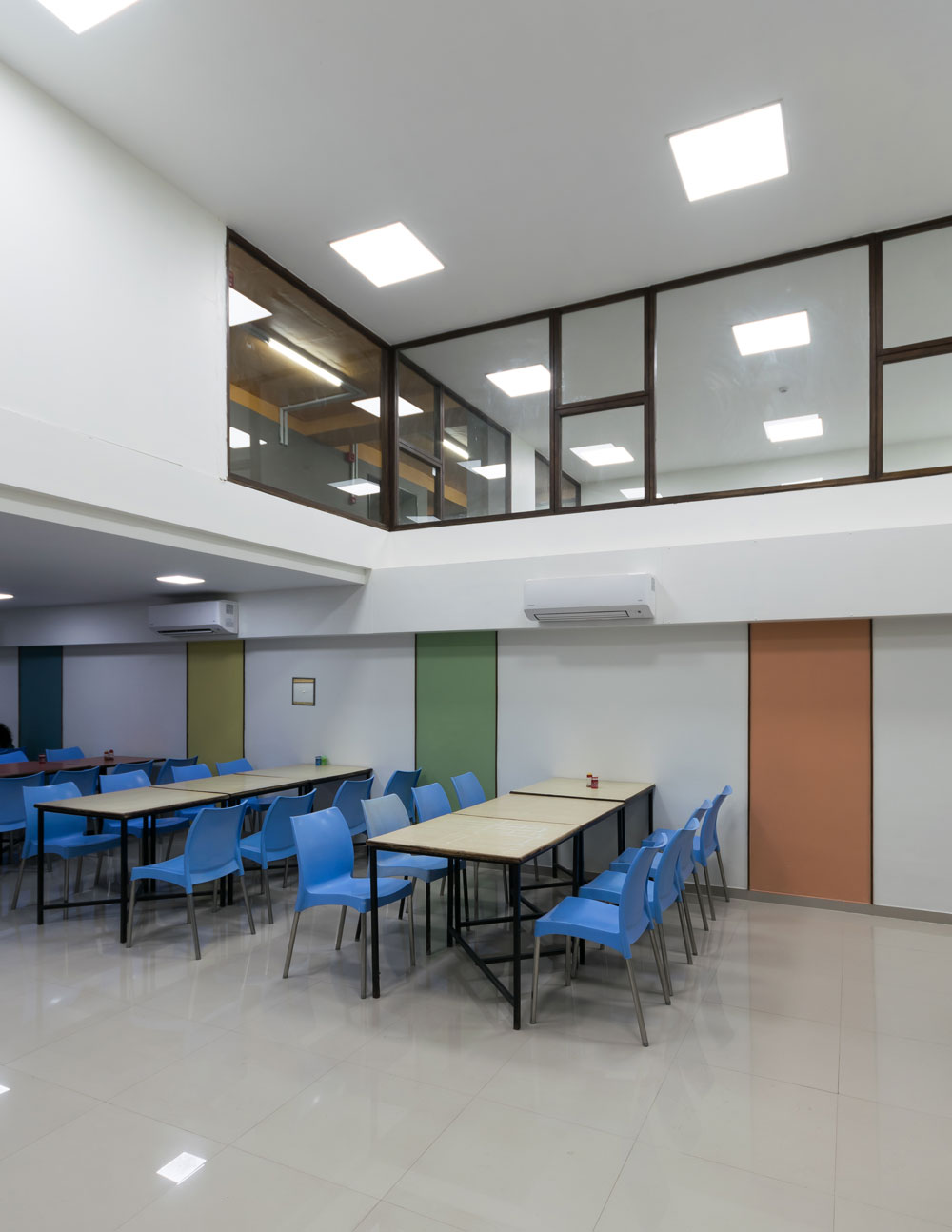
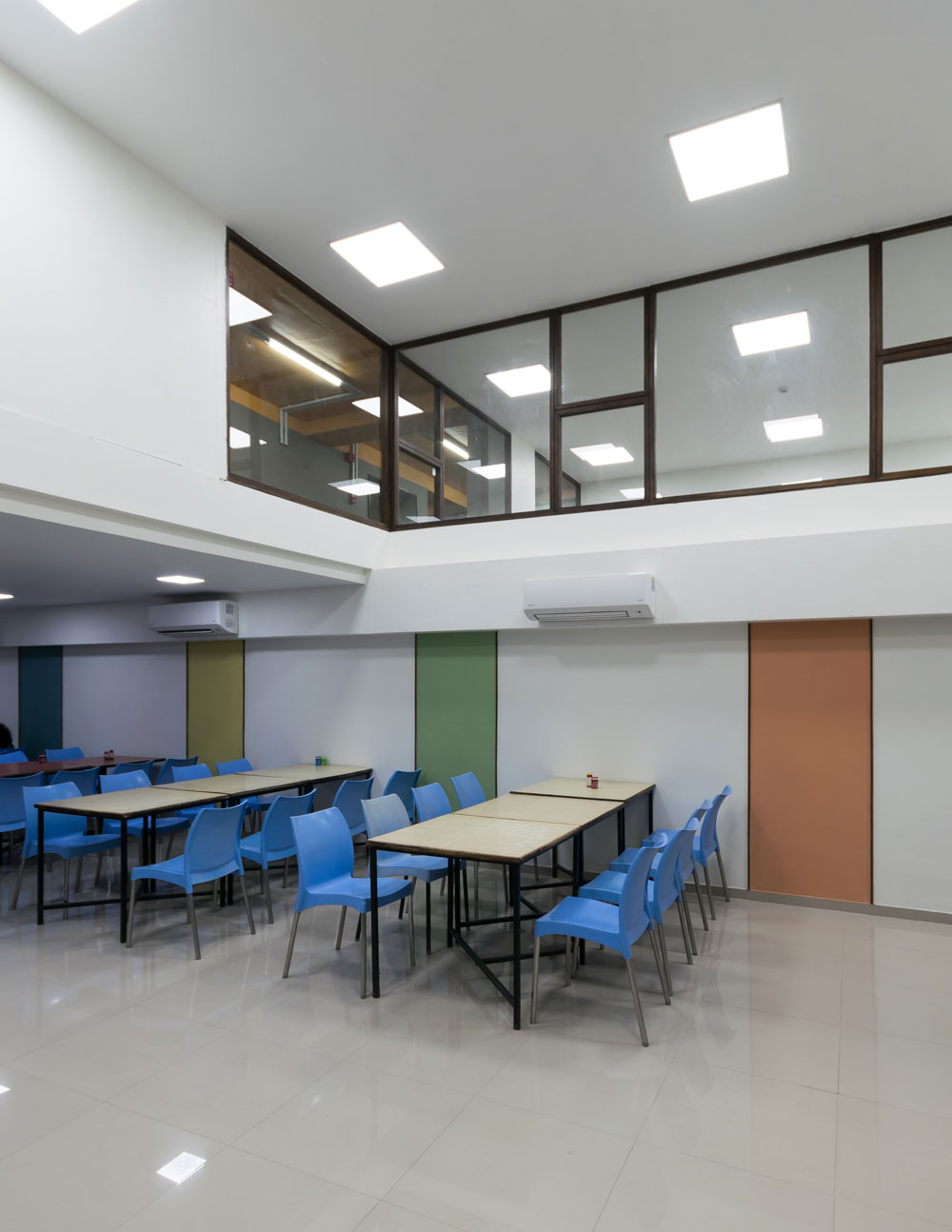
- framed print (304, 691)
